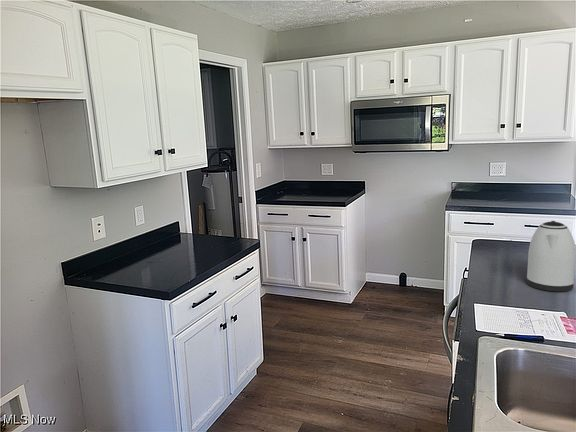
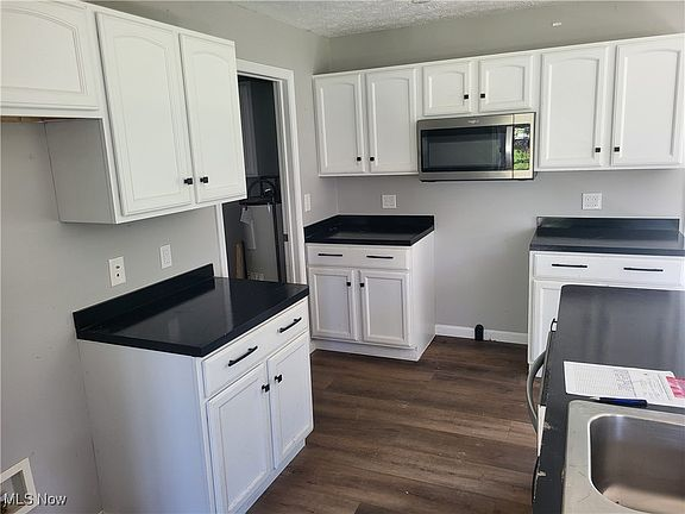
- kettle (551, 251)
